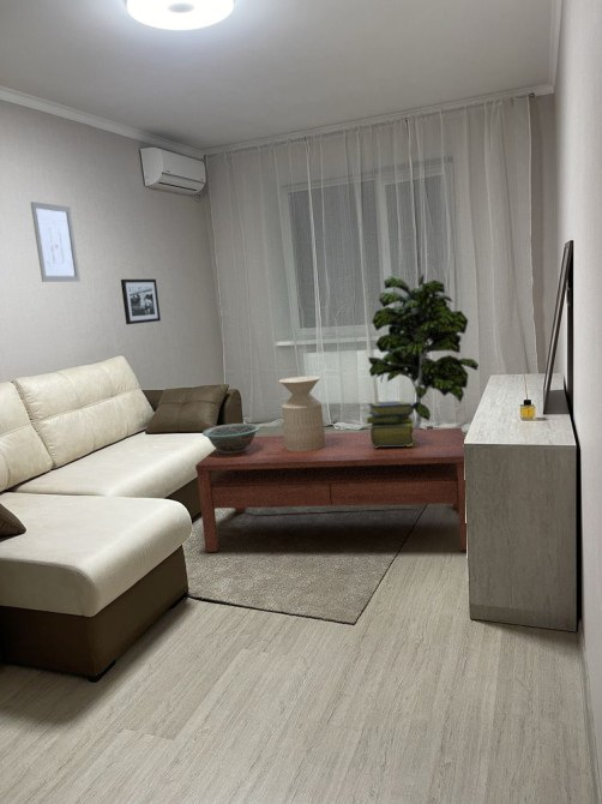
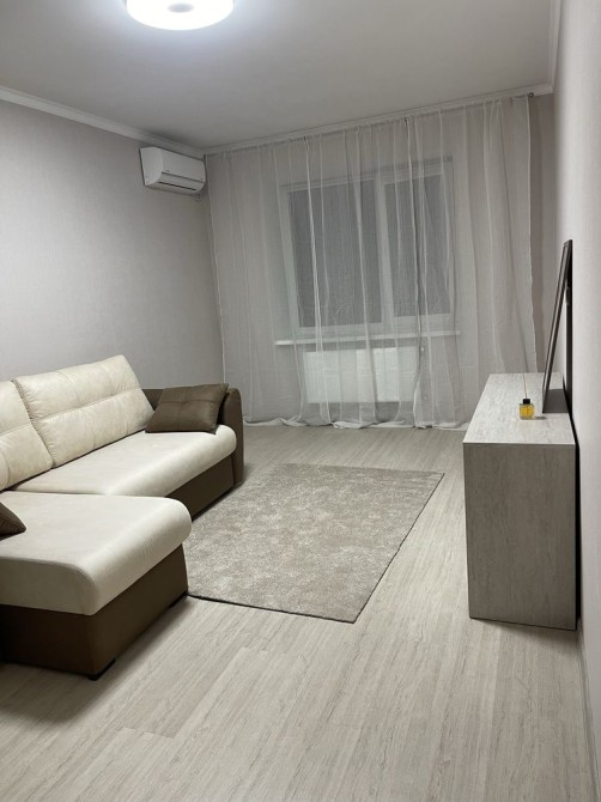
- indoor plant (421, 360)
- picture frame (142, 300)
- coffee table (337, 487)
- side table (302, 412)
- stack of books (390, 421)
- decorative bowl (231, 439)
- wall art (56, 242)
